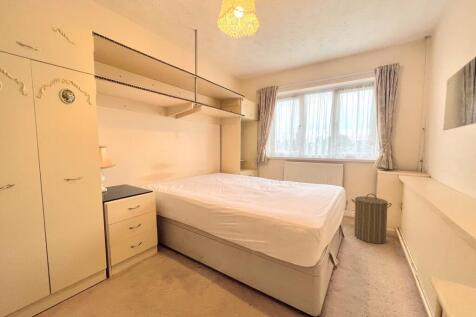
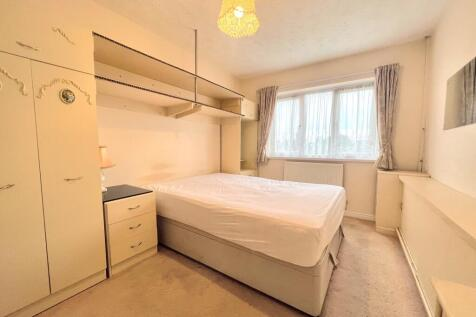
- laundry hamper (370, 215)
